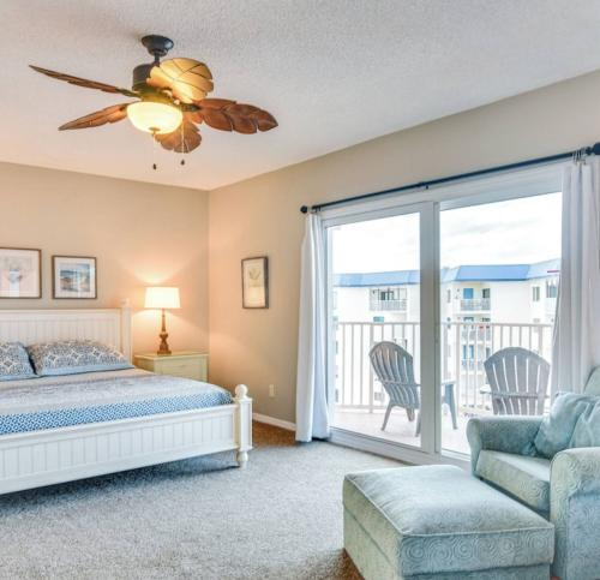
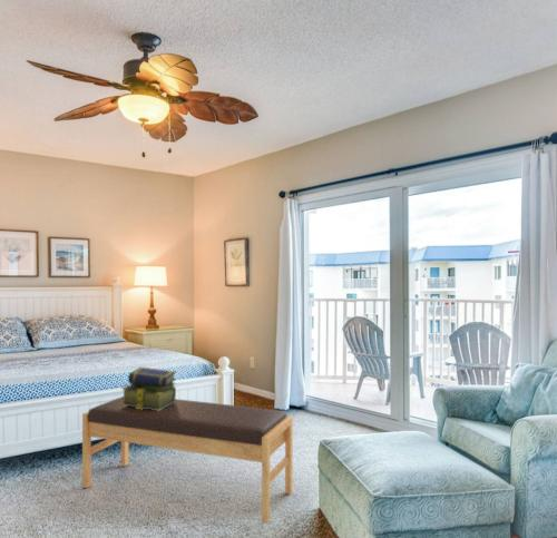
+ bench (186, 449)
+ stack of books (150, 387)
